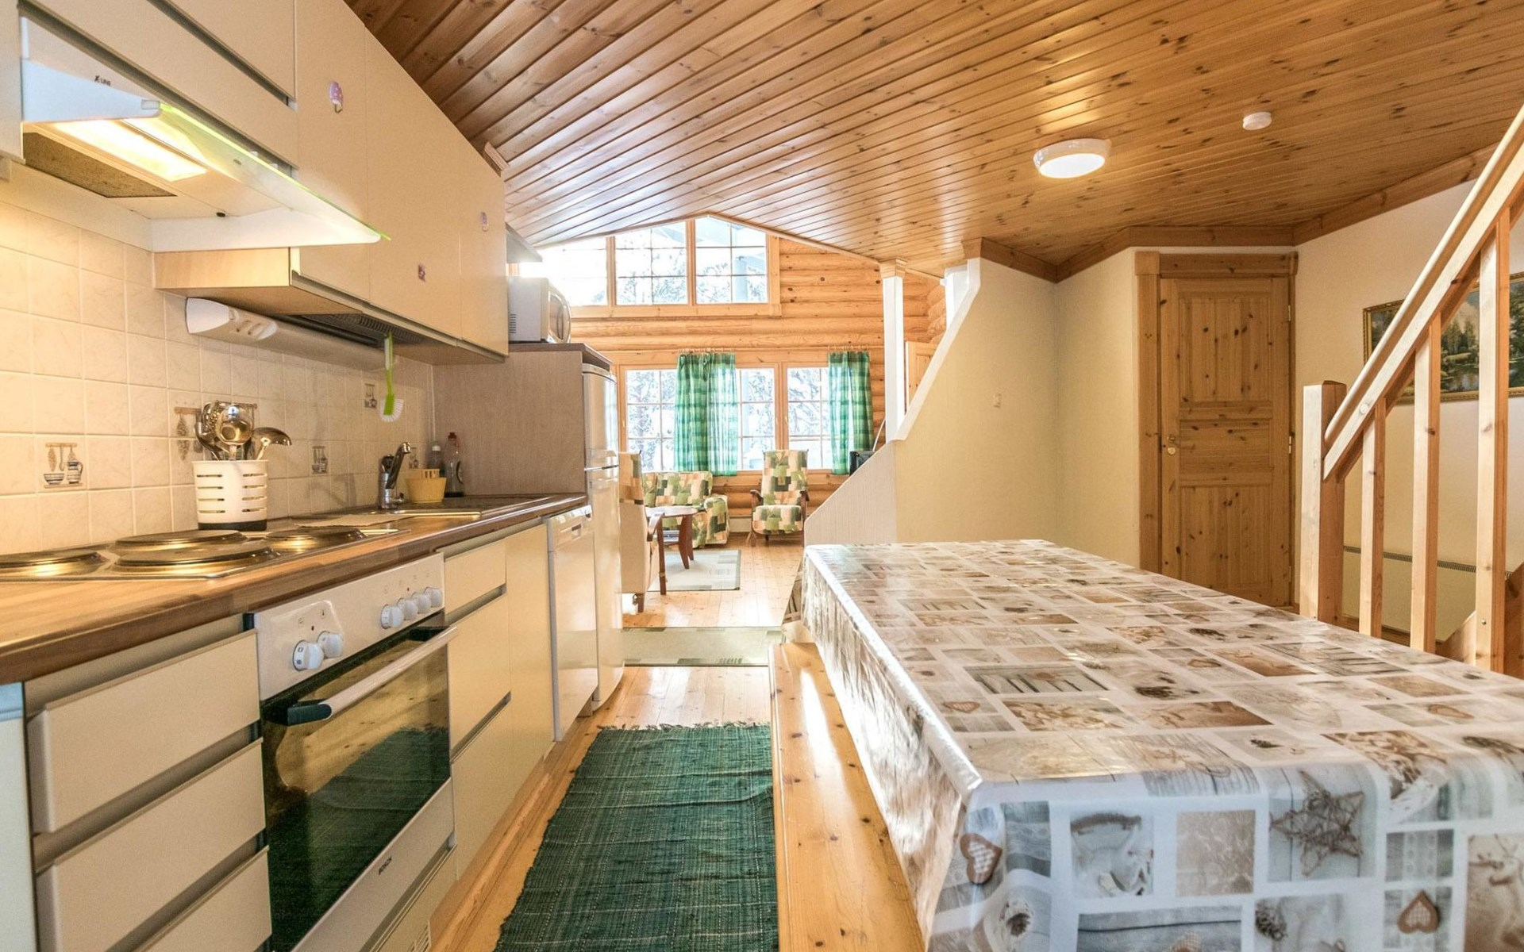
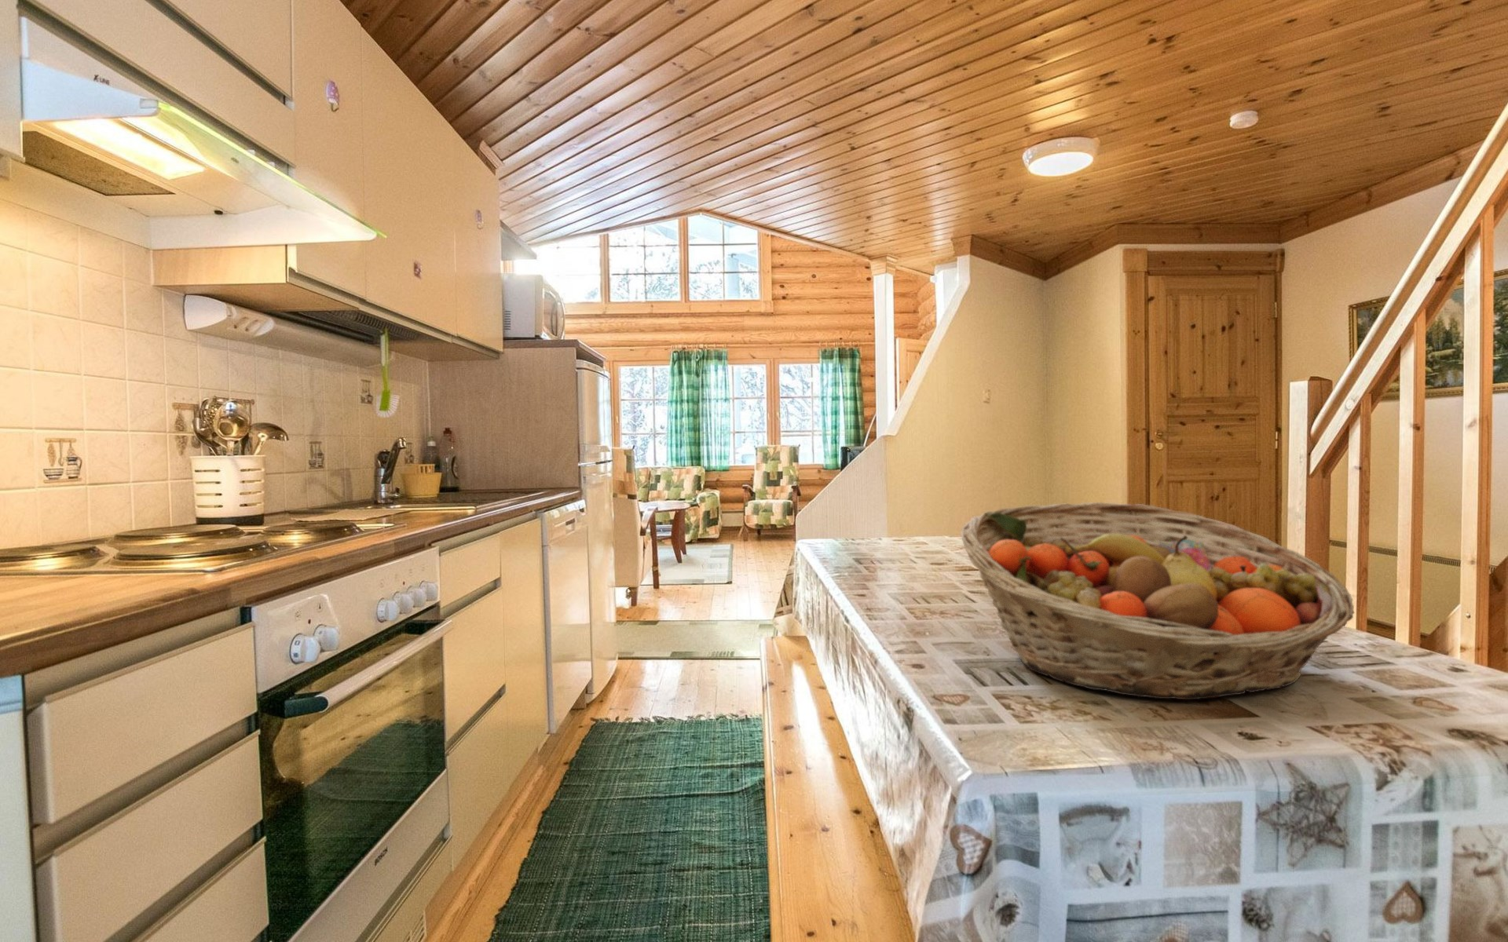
+ fruit basket (1142, 586)
